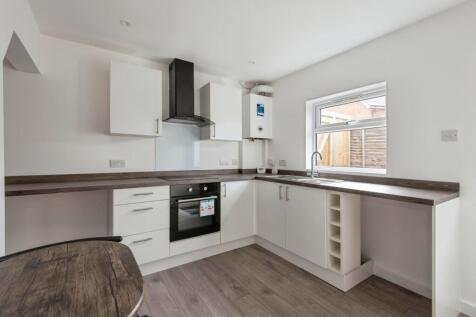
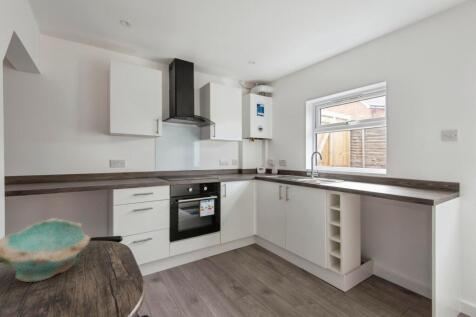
+ bowl (45, 248)
